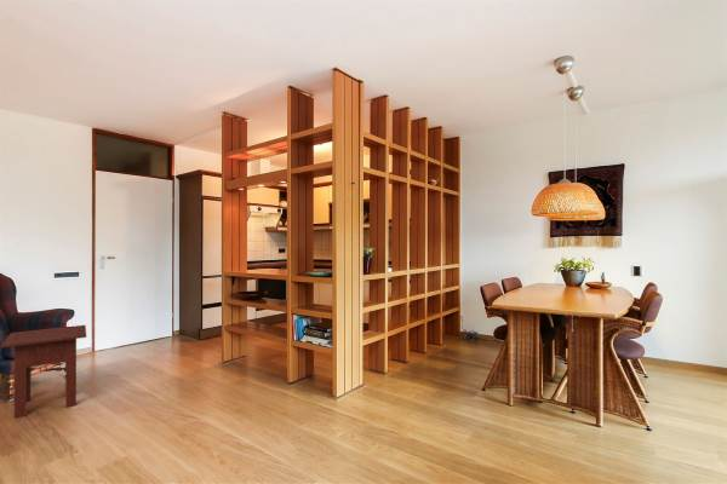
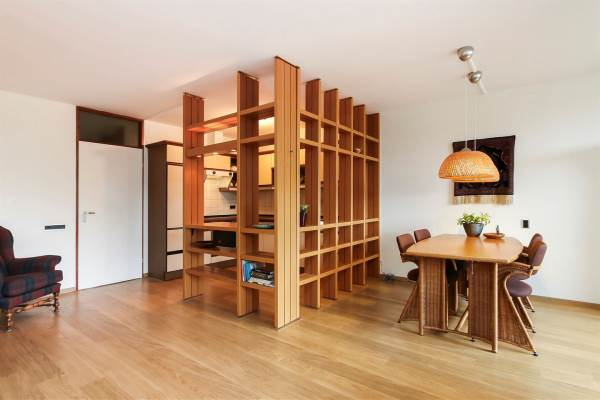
- side table (47, 363)
